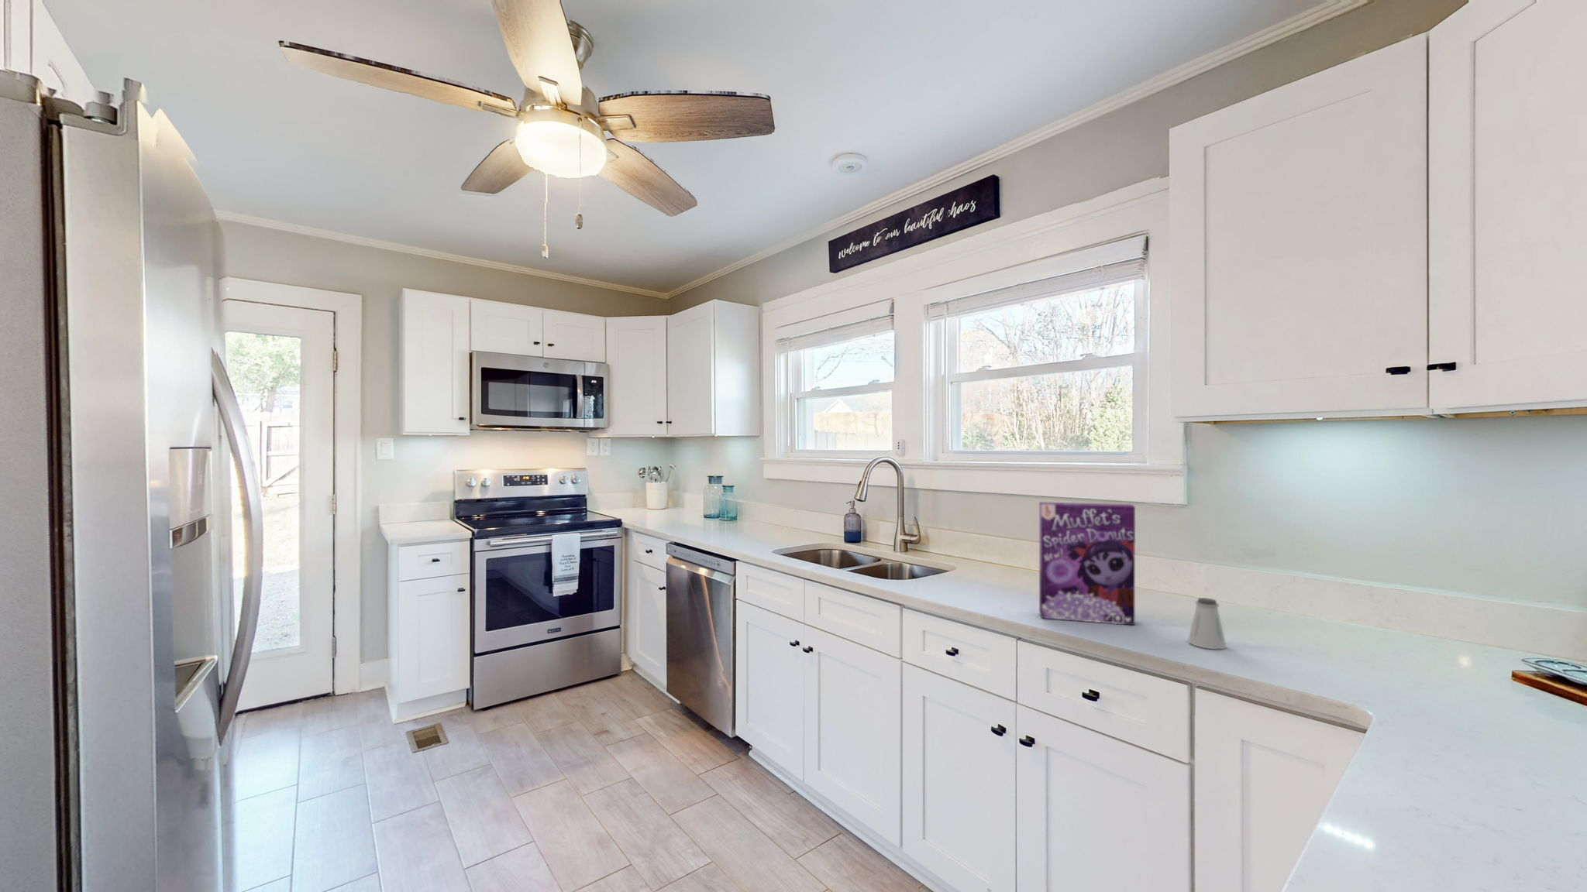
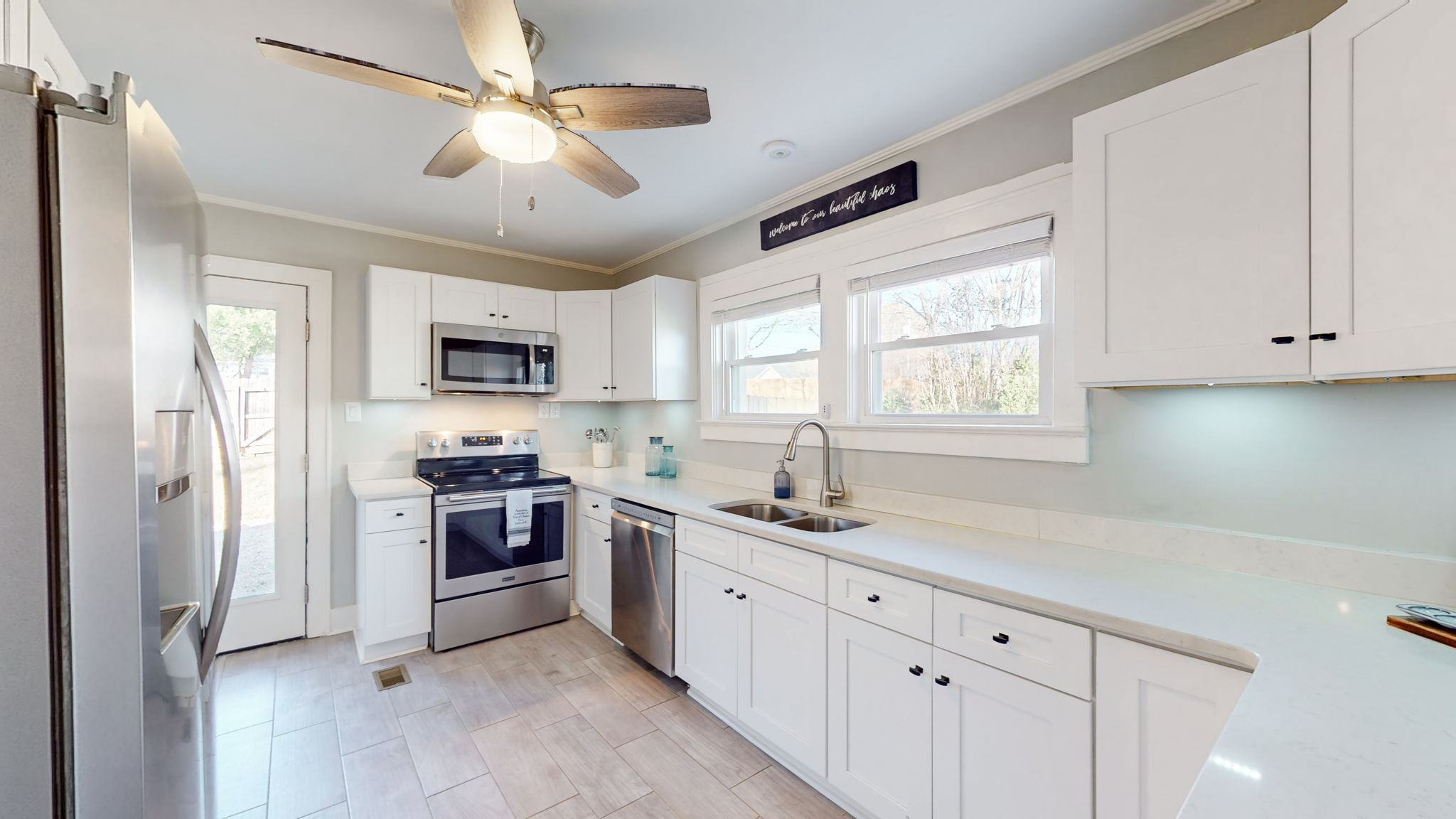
- saltshaker (1207, 622)
- cereal box (1085, 561)
